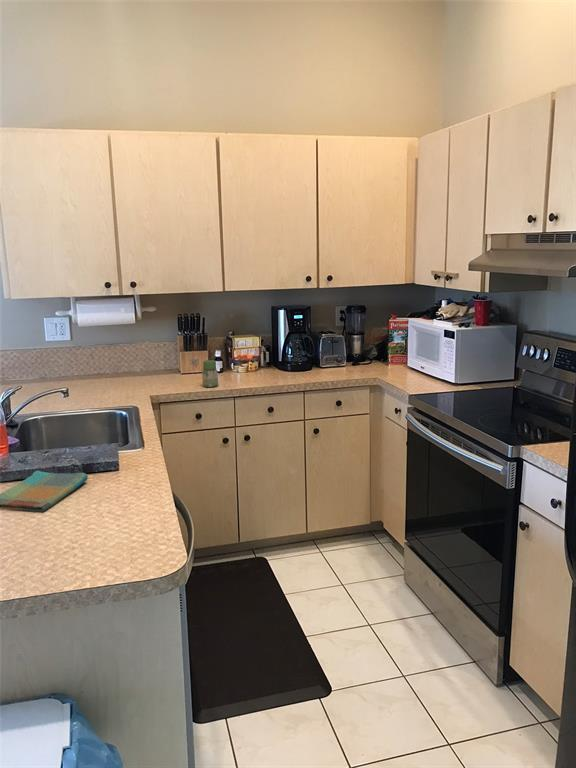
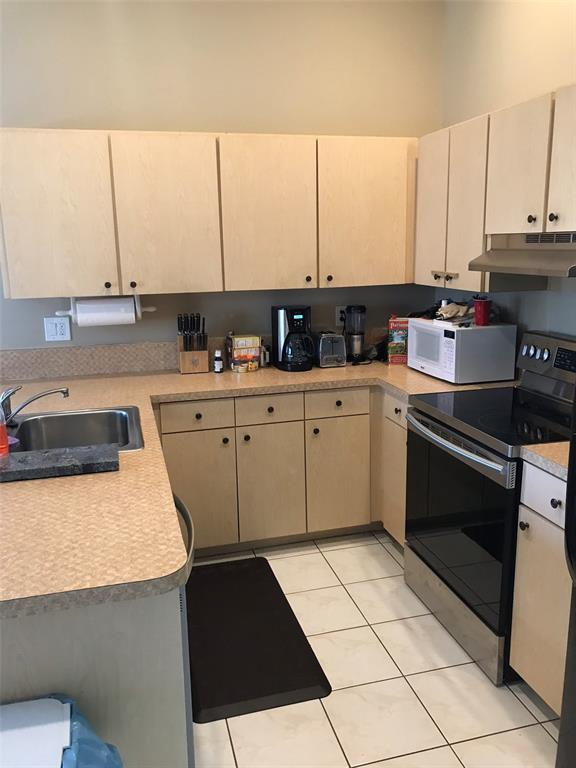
- dish towel (40, 489)
- jar (209, 373)
